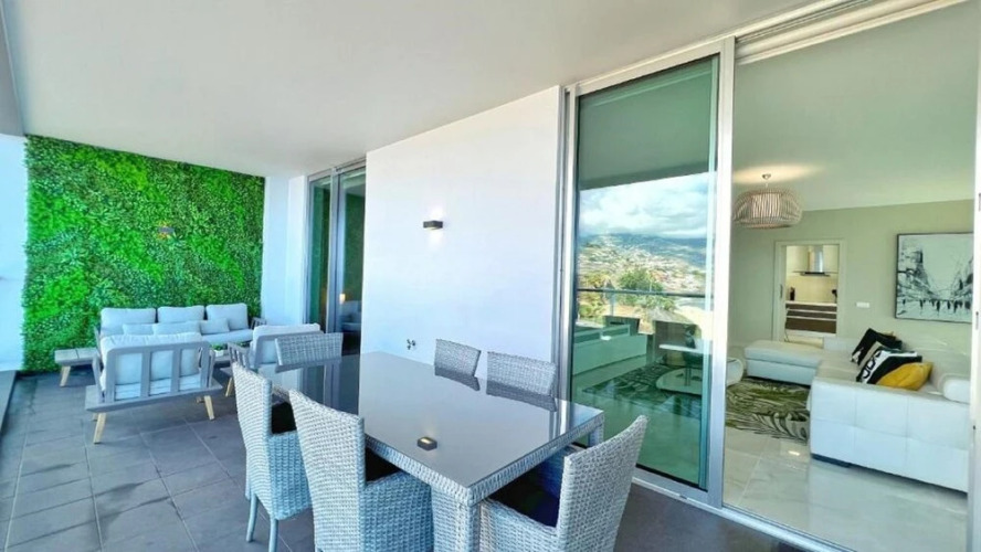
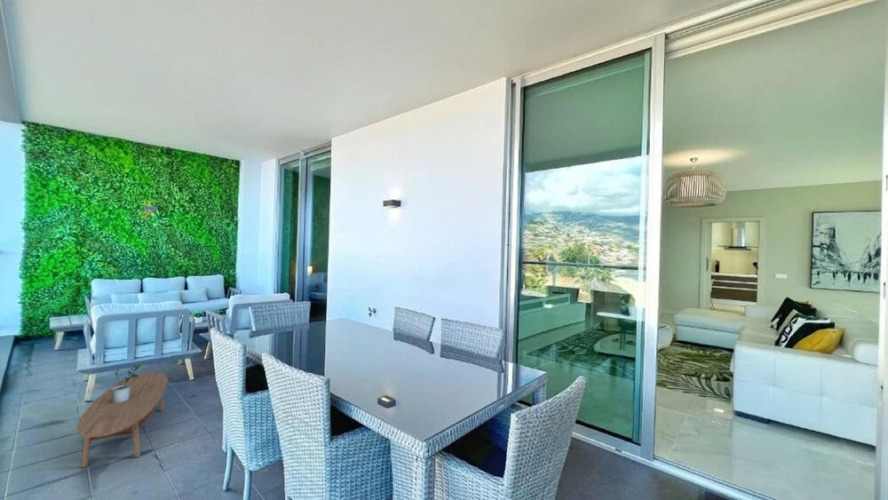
+ potted plant (125, 383)
+ coffee table (128, 415)
